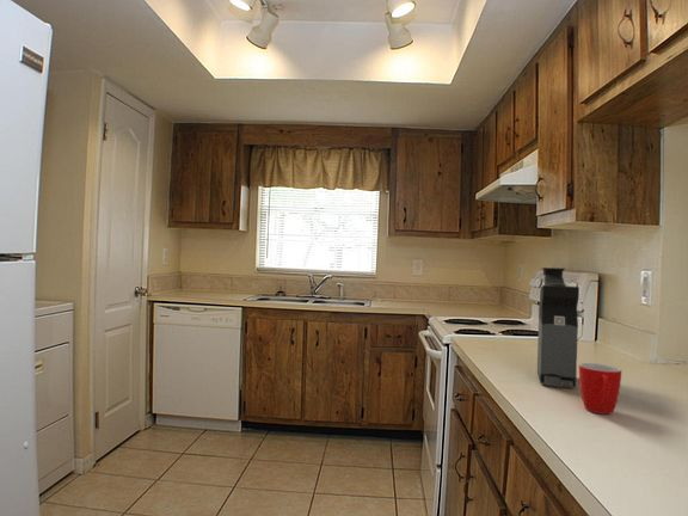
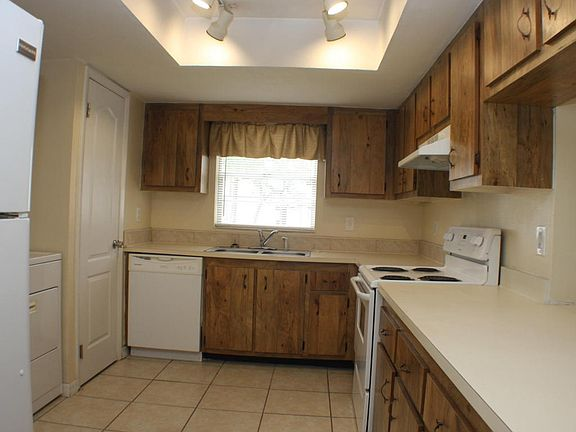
- mug (601, 391)
- coffee maker (555, 322)
